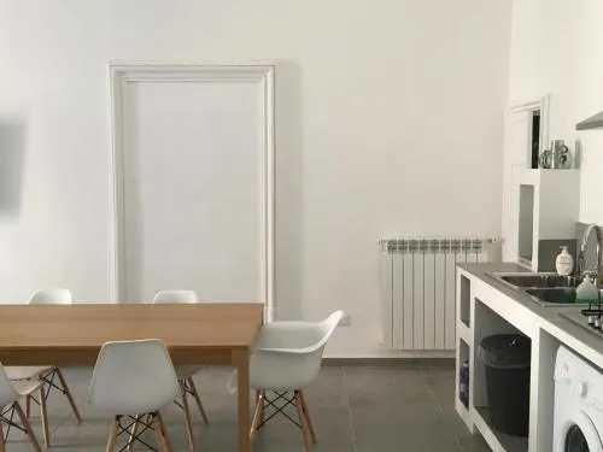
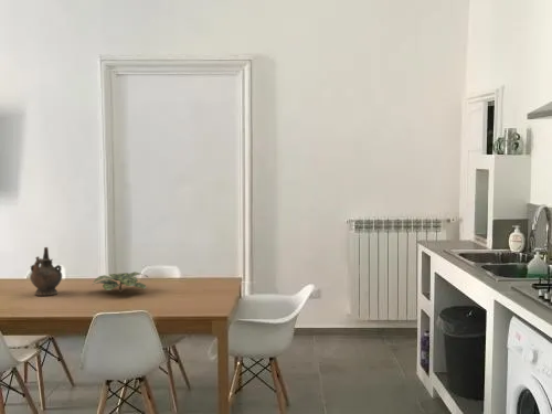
+ plant (120, 283)
+ ceremonial vessel (44, 270)
